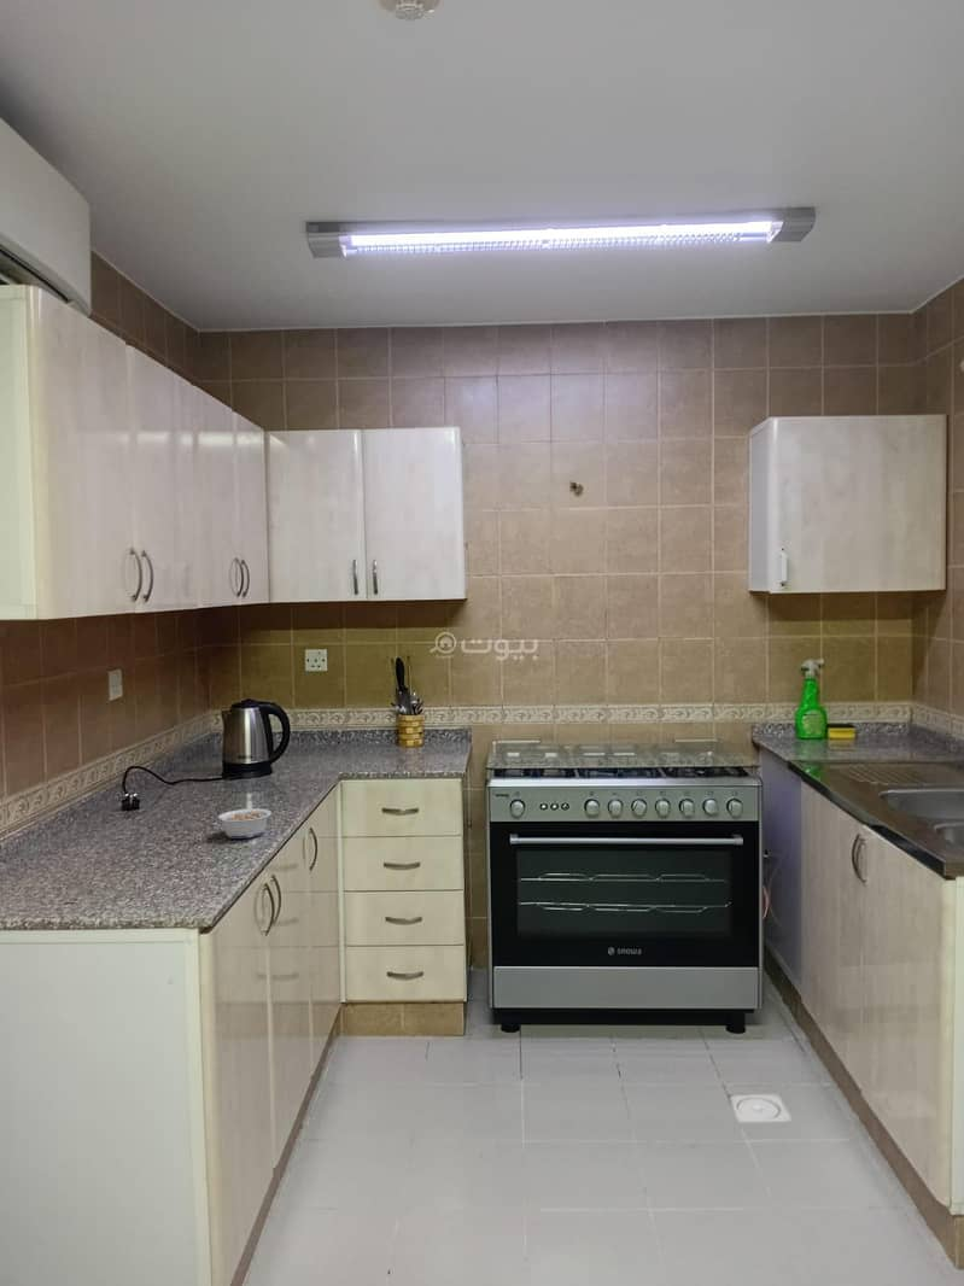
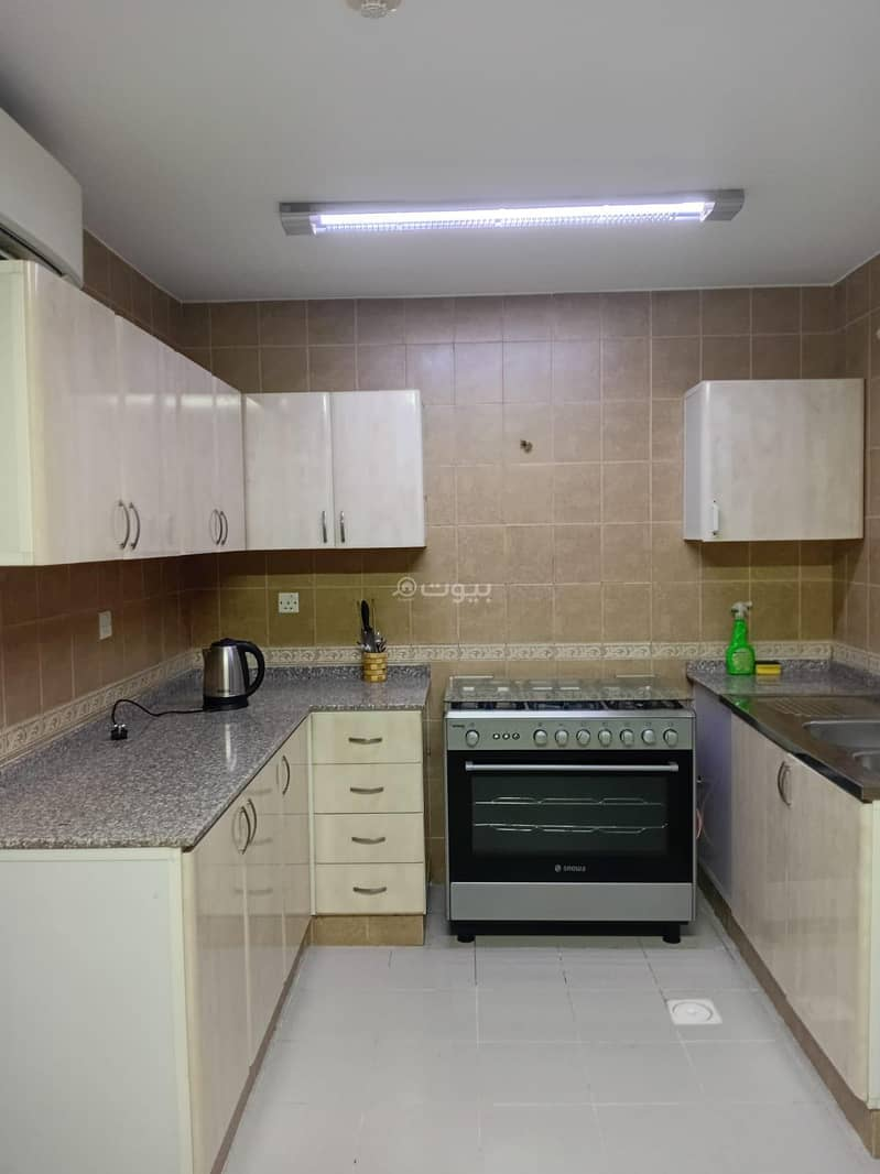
- legume (244, 823)
